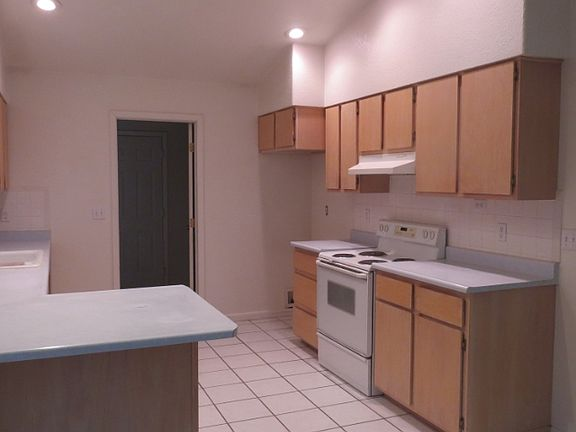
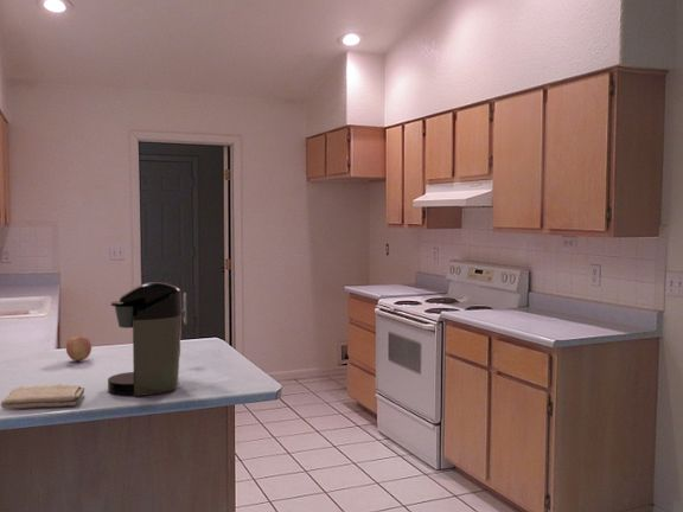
+ coffee maker (149, 331)
+ fruit (78, 347)
+ washcloth (44, 395)
